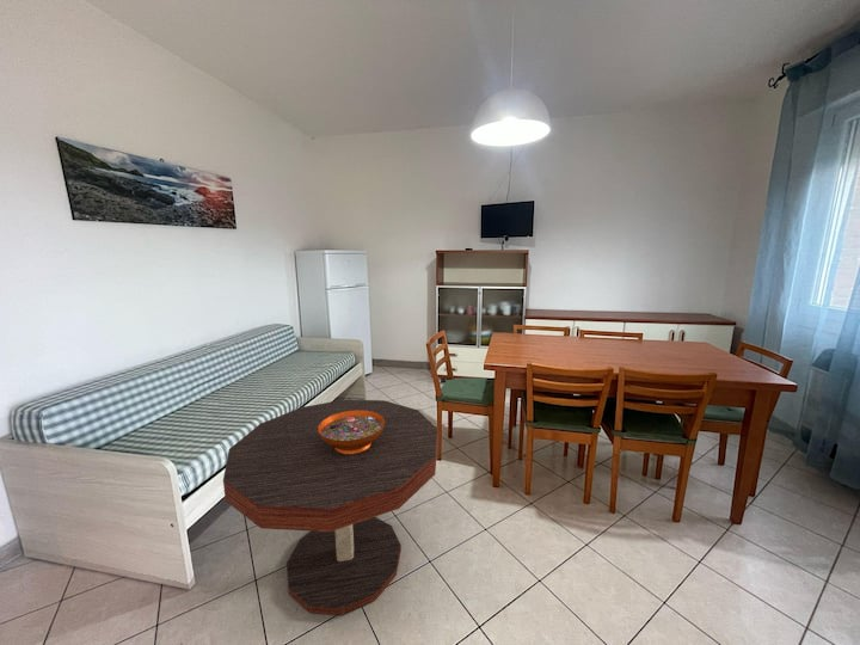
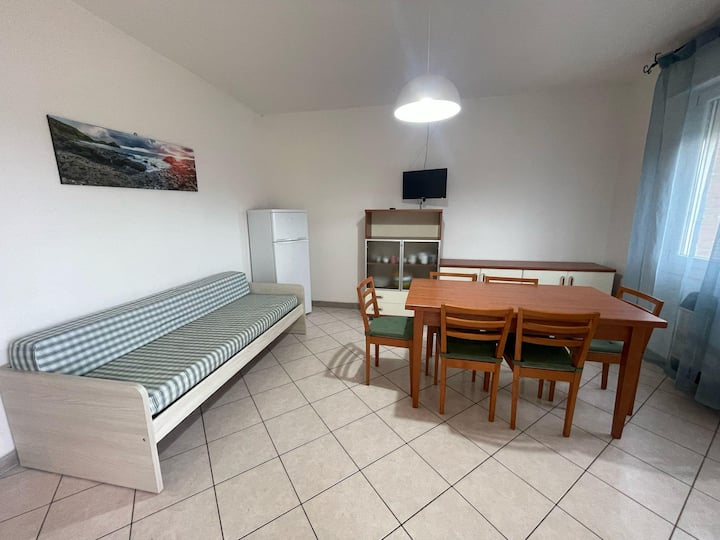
- decorative bowl (352, 432)
- coffee table (342, 500)
